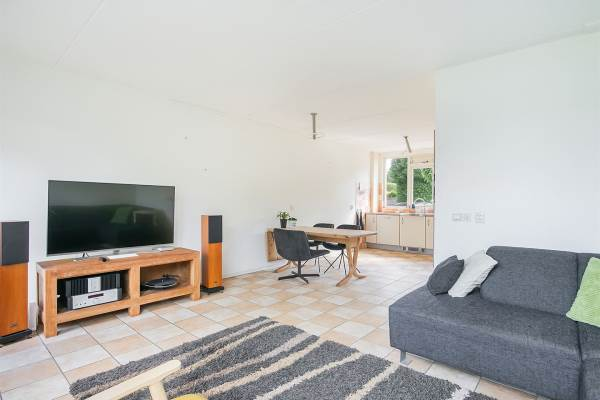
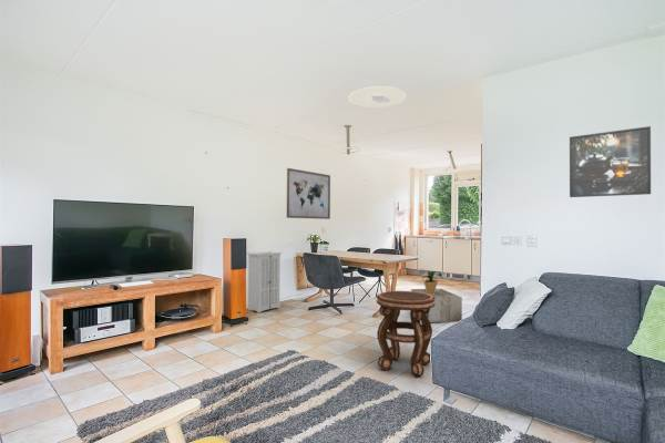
+ ceiling light (377, 94)
+ potted plant (430, 281)
+ side table (405, 328)
+ storage cabinet (265, 280)
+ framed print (607, 164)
+ cardboard box (436, 303)
+ wall art (309, 195)
